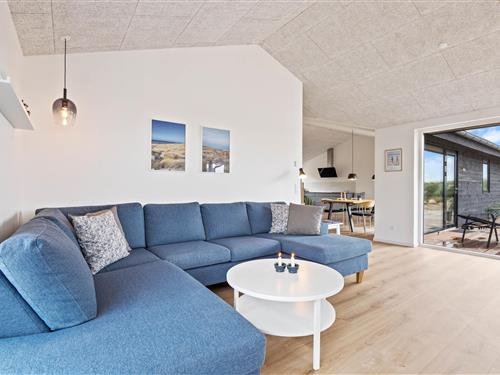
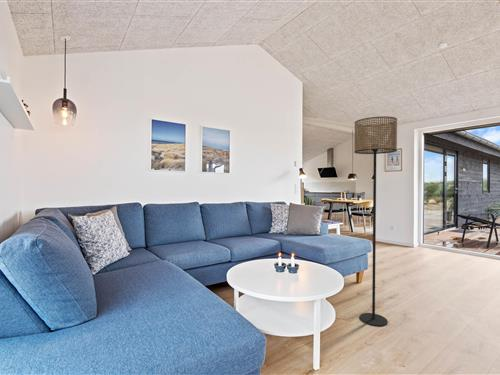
+ floor lamp (374, 220)
